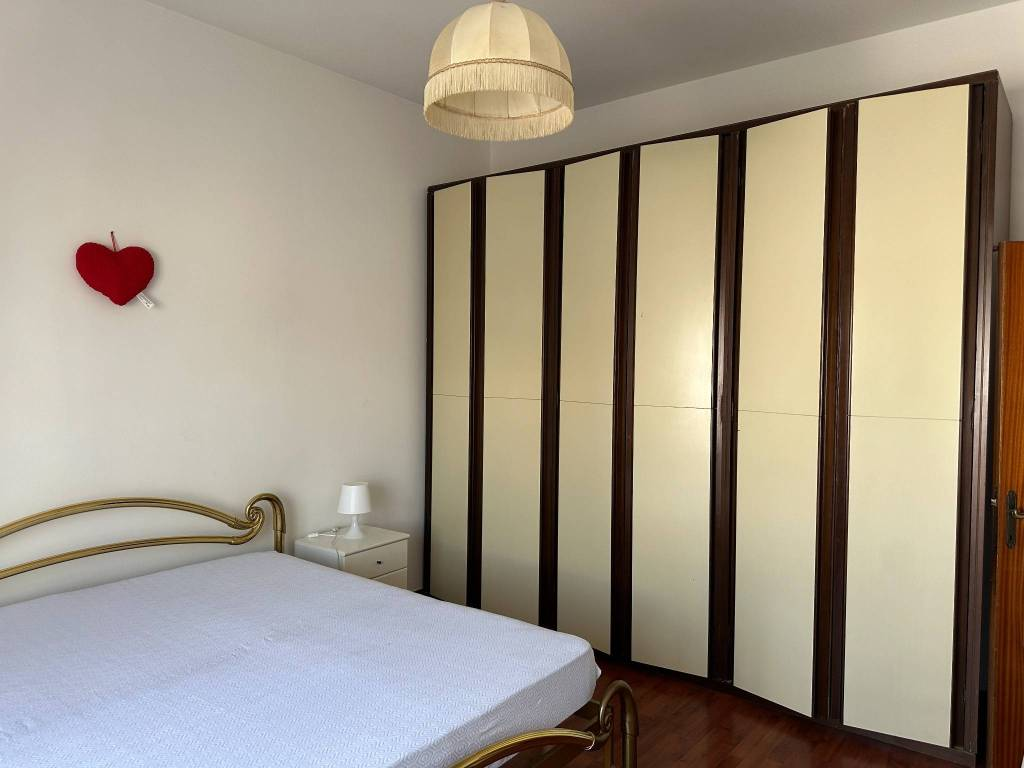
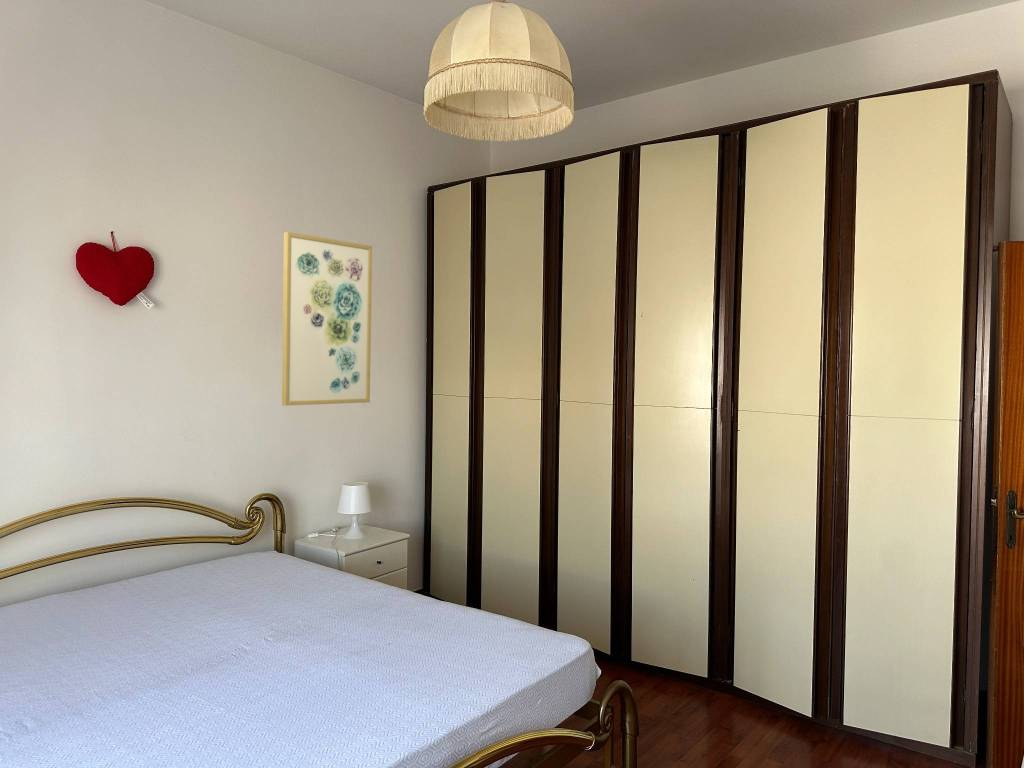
+ wall art (329, 321)
